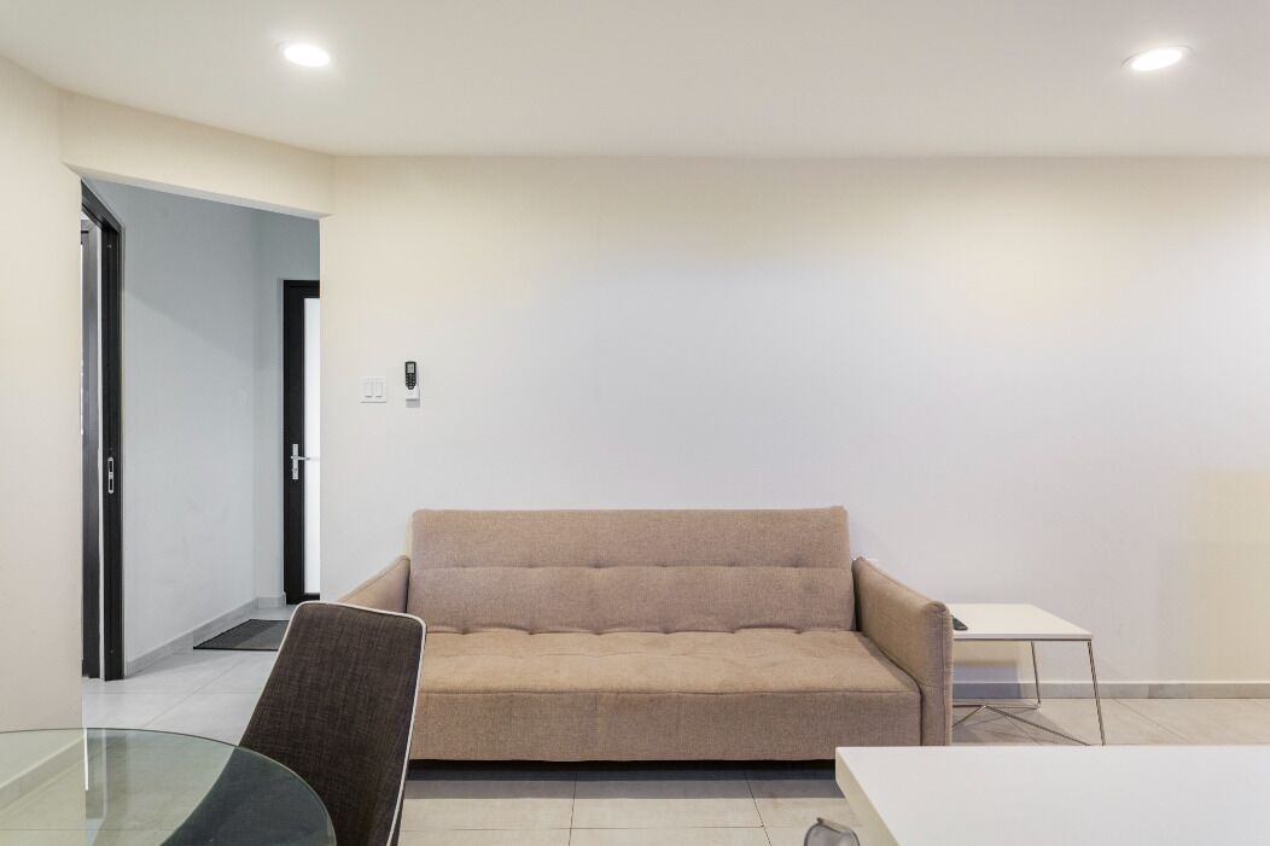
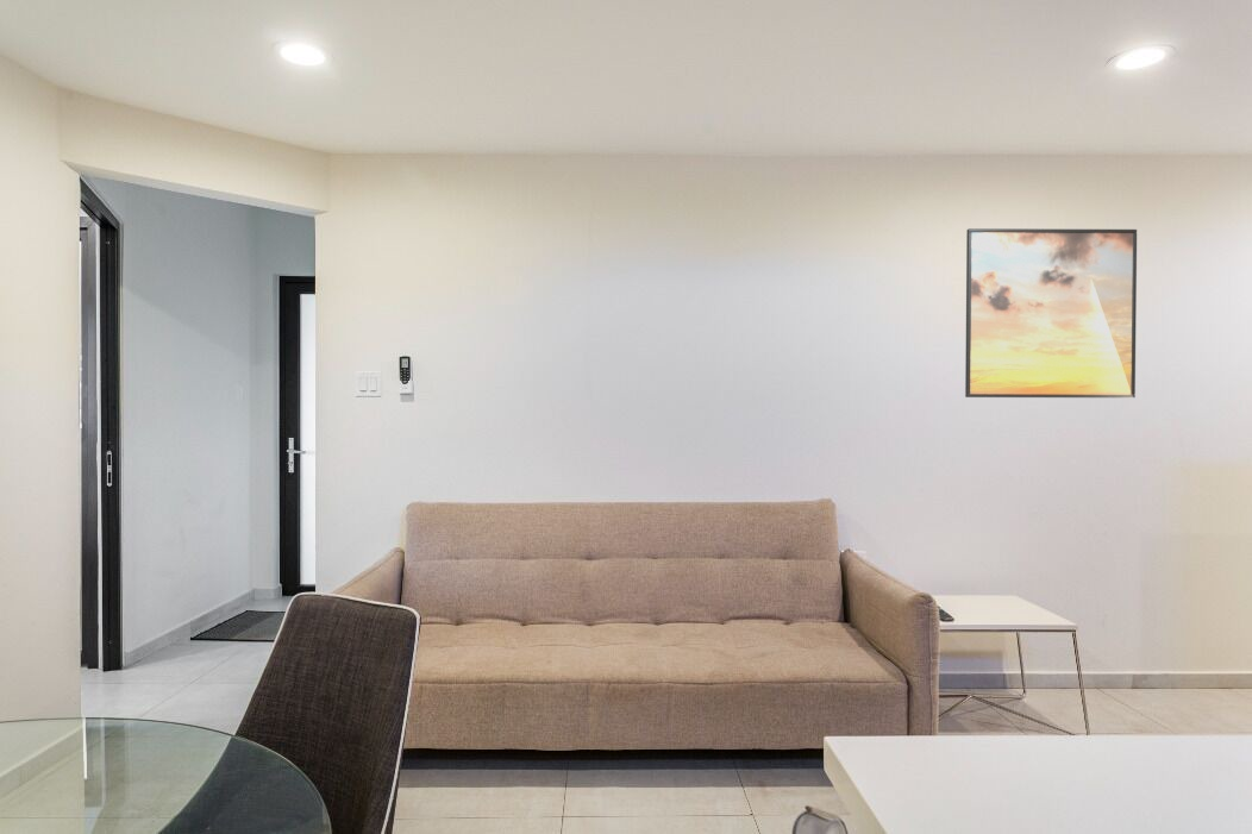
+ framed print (1050, 313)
